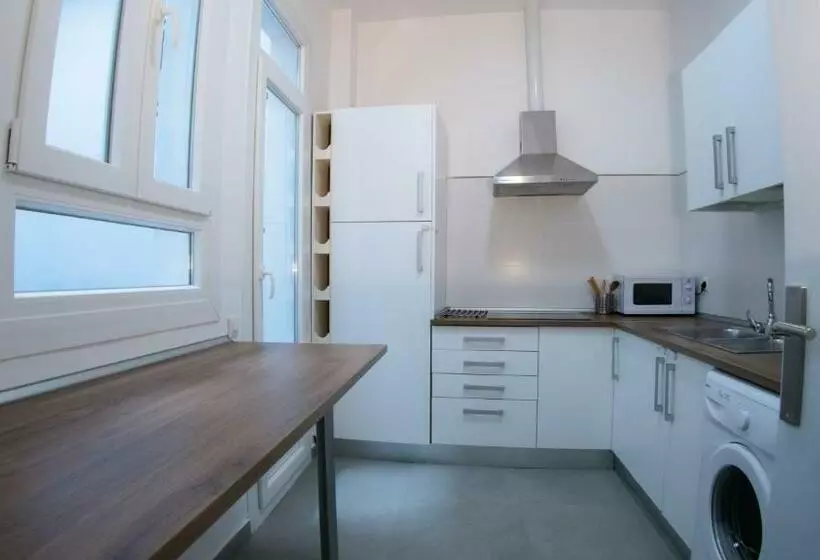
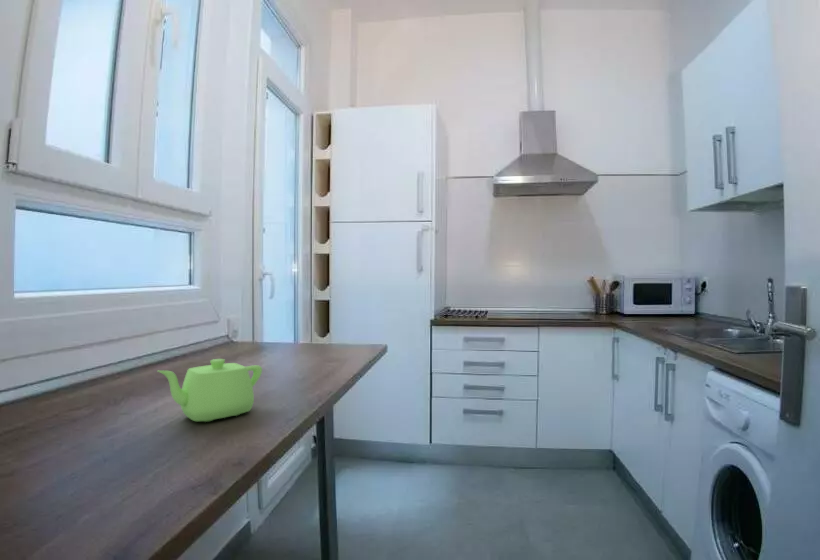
+ teapot (213, 387)
